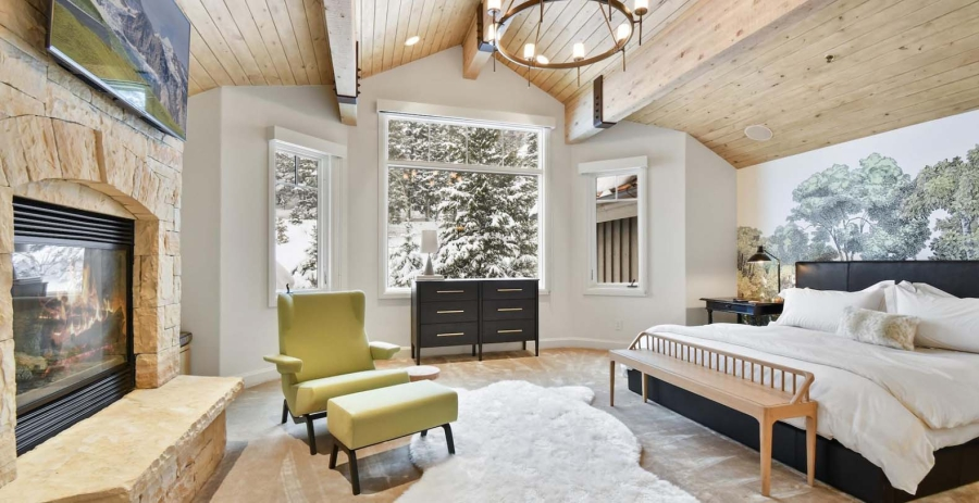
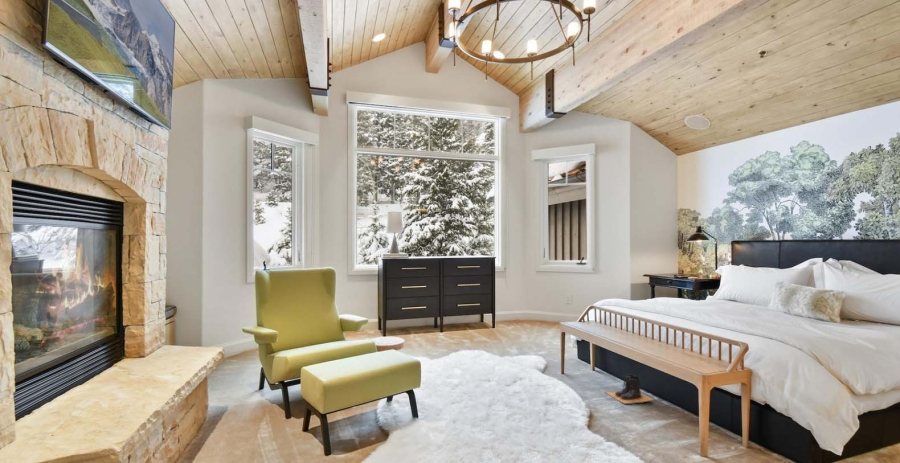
+ boots (629, 386)
